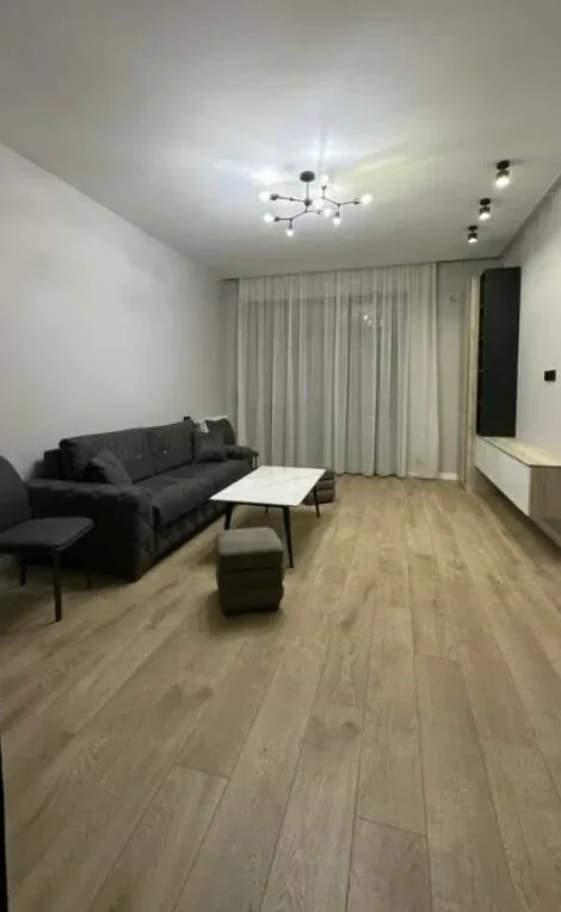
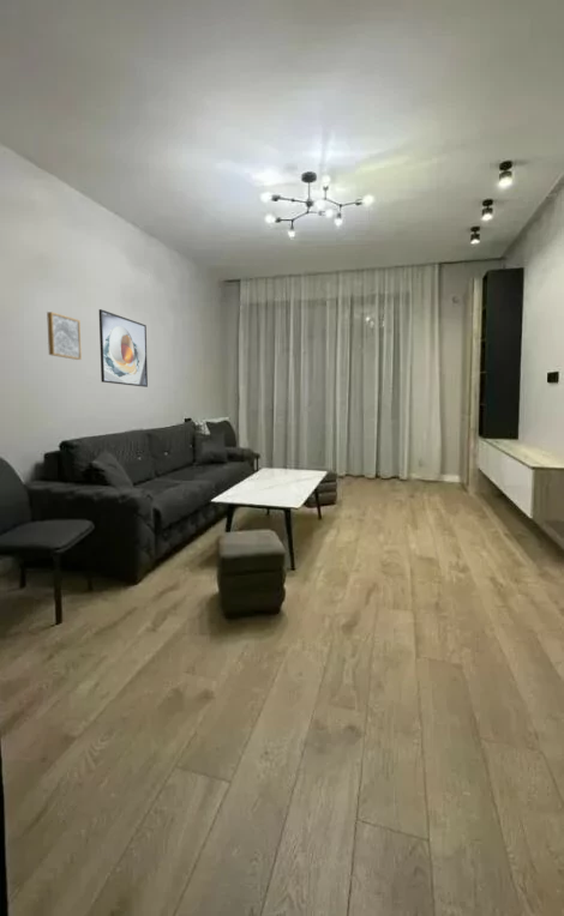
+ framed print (125, 351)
+ wall art (65, 337)
